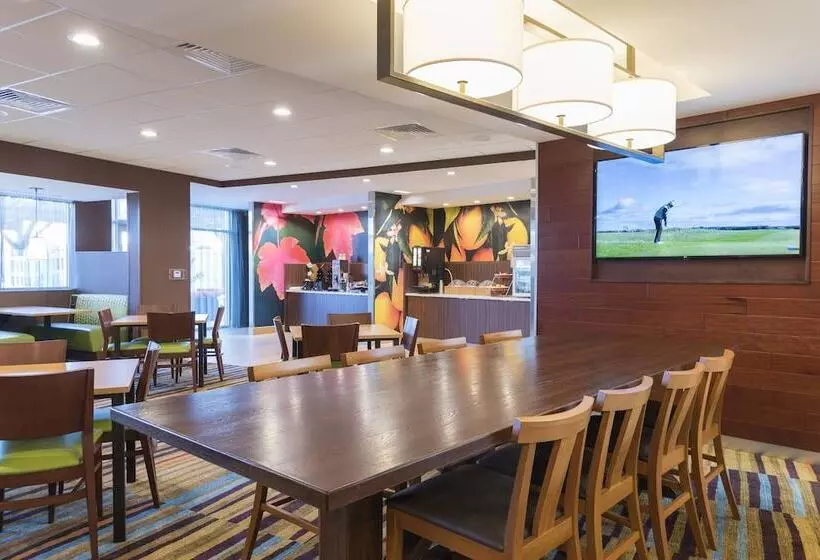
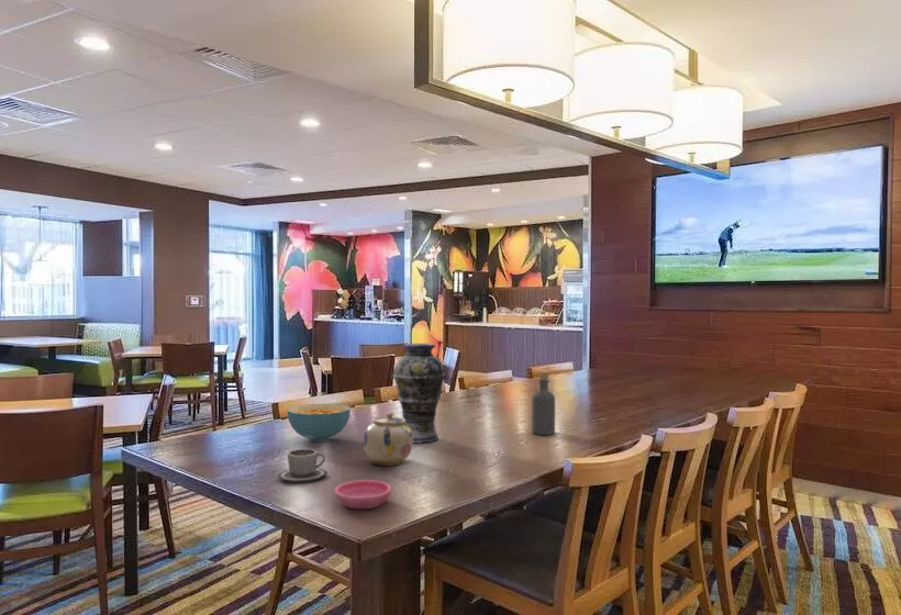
+ saucer (363, 494)
+ vase (419, 391)
+ bottle (543, 402)
+ teapot (389, 437)
+ cup (302, 465)
+ cereal bowl (319, 424)
